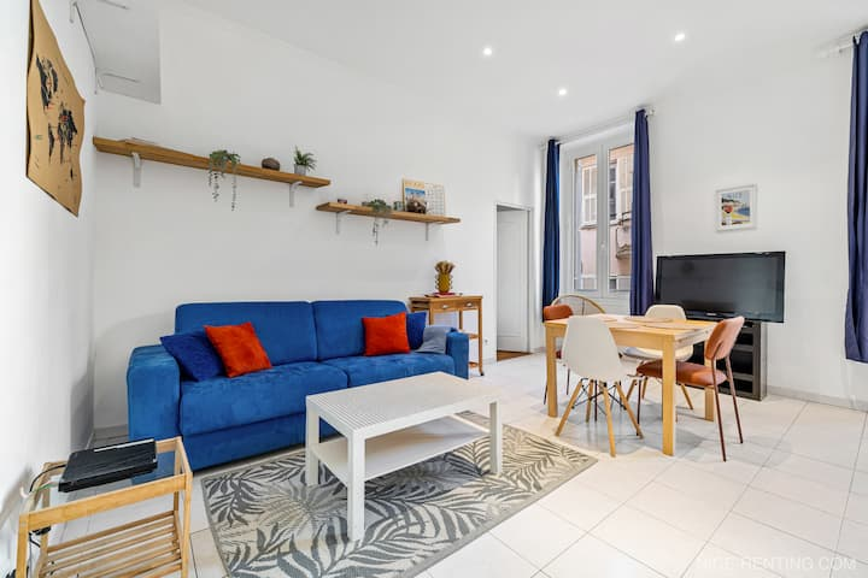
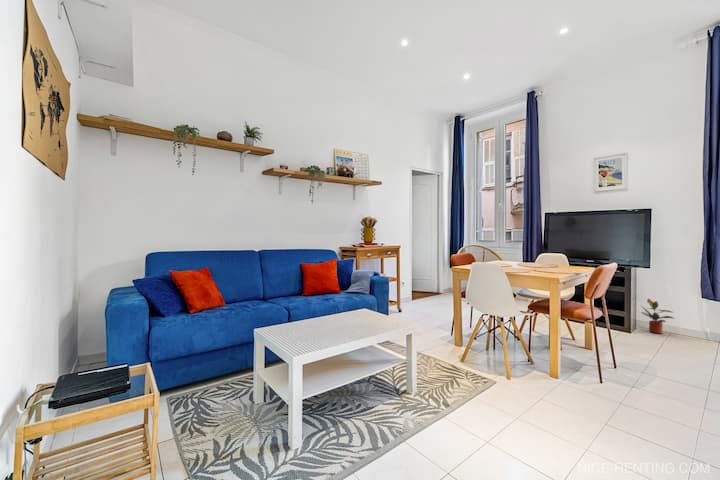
+ potted plant (655, 316)
